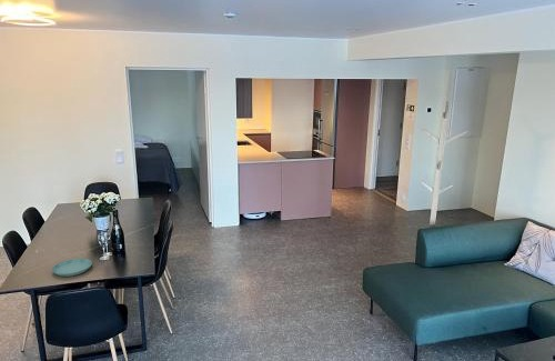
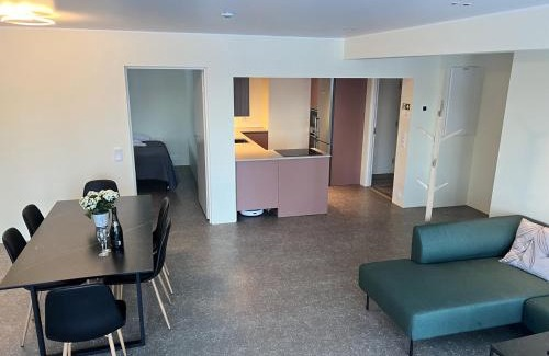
- saucer (72, 268)
